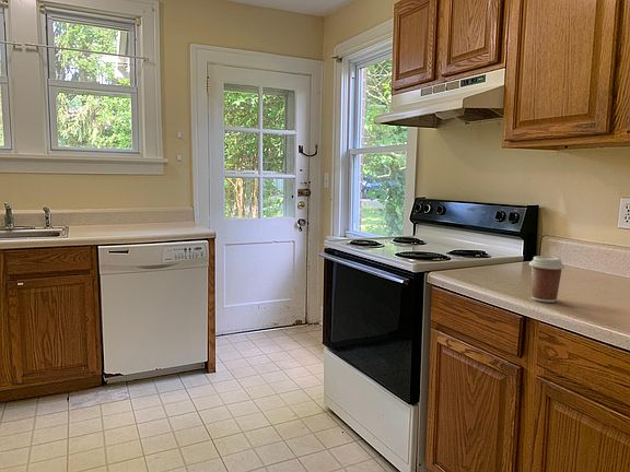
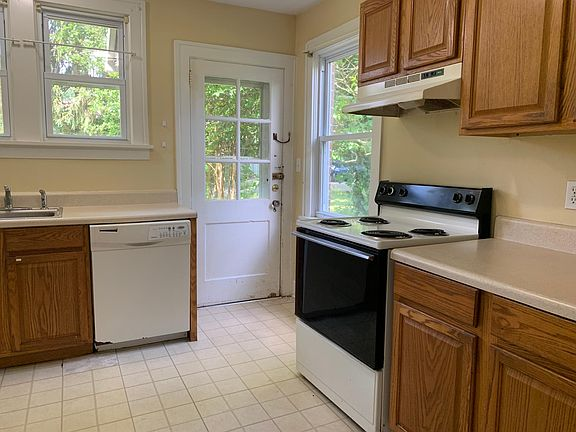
- coffee cup (545, 279)
